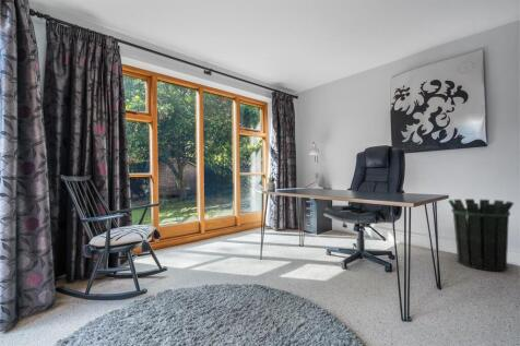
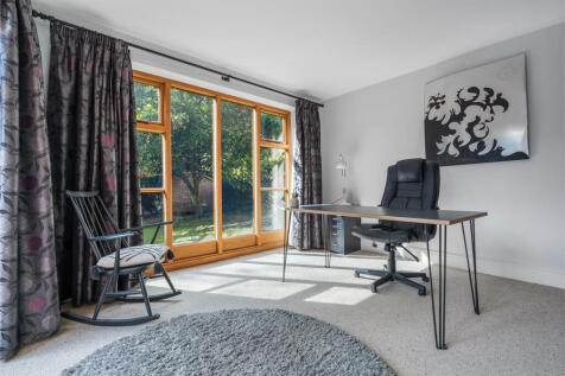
- waste bin (480, 232)
